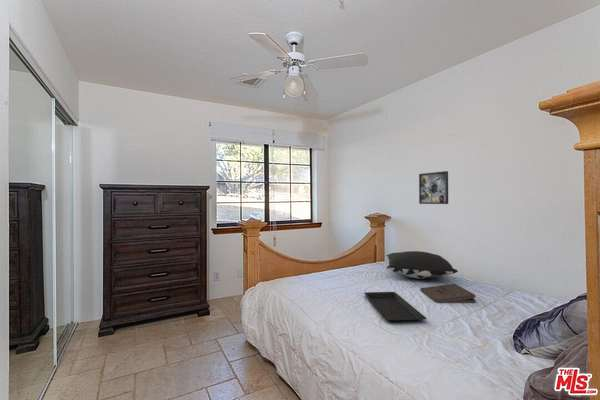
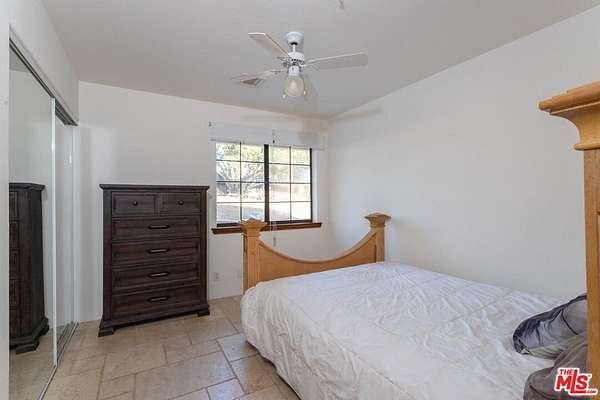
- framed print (433, 188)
- pillow (417, 263)
- serving tray (391, 305)
- pizza box (446, 292)
